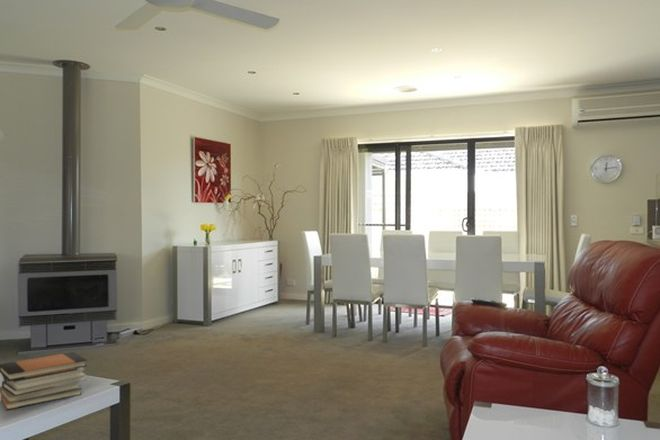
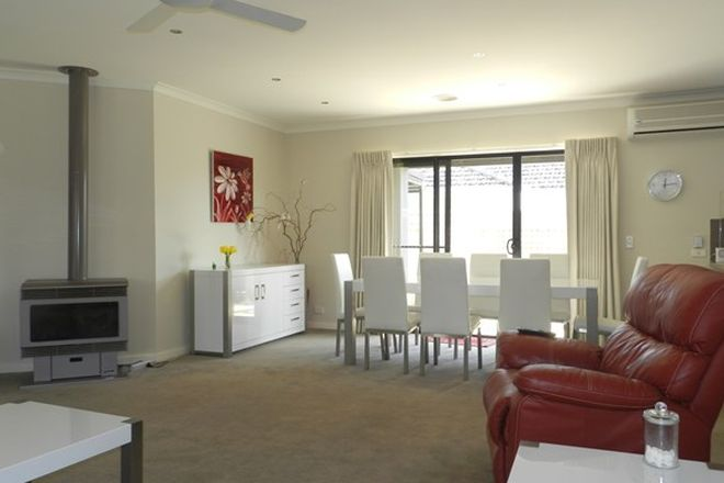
- book stack (43, 379)
